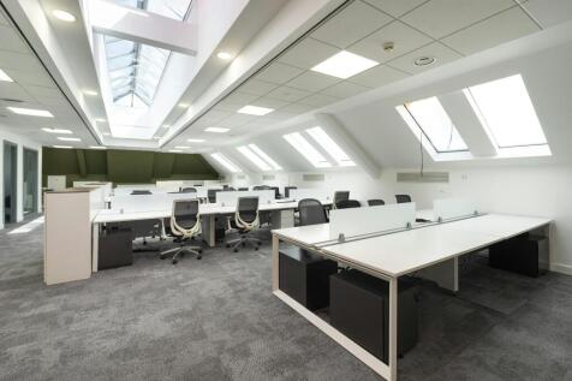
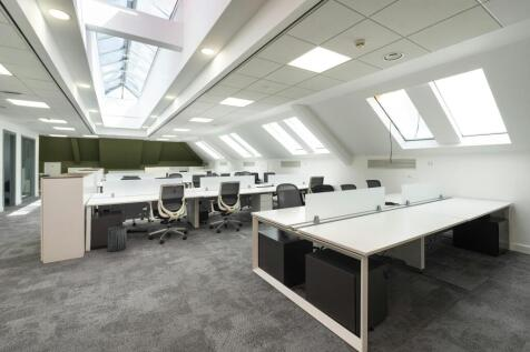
+ trash can (117, 238)
